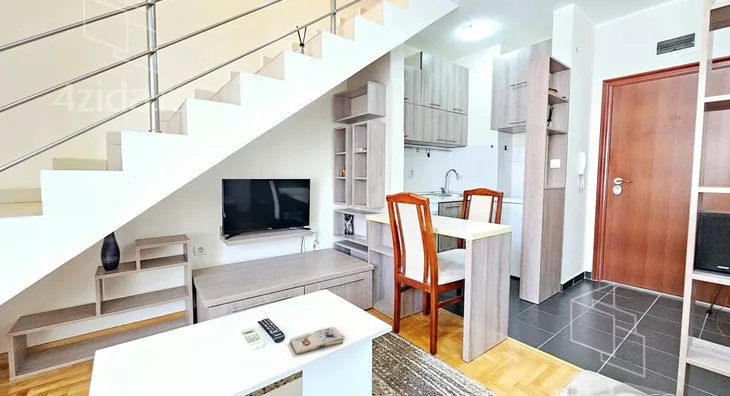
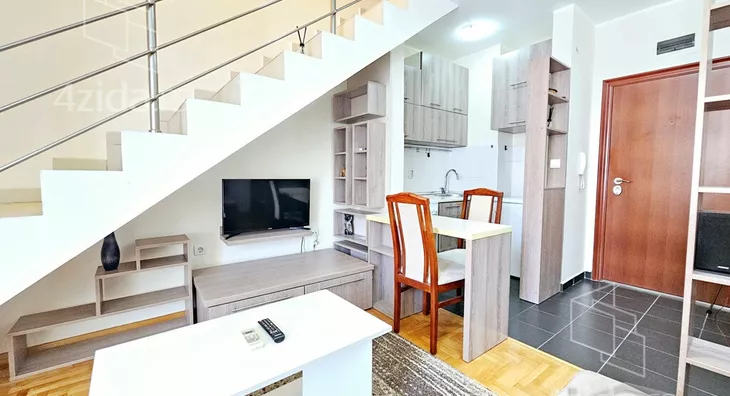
- paperback book (319, 338)
